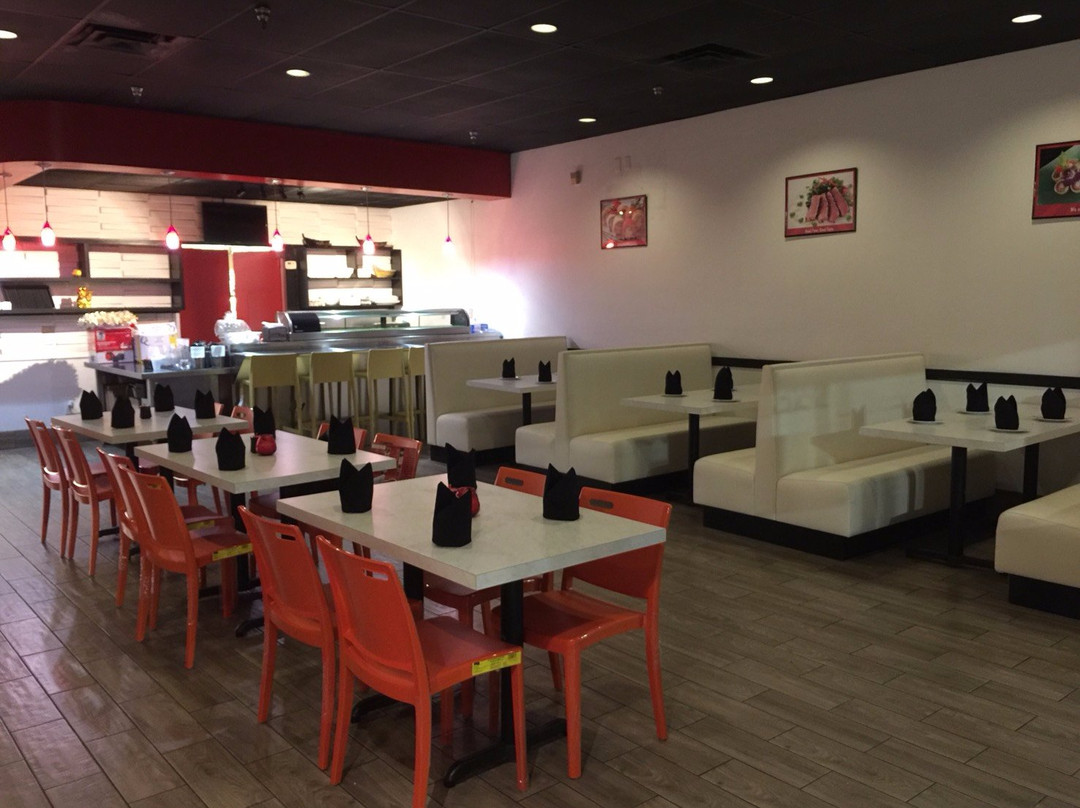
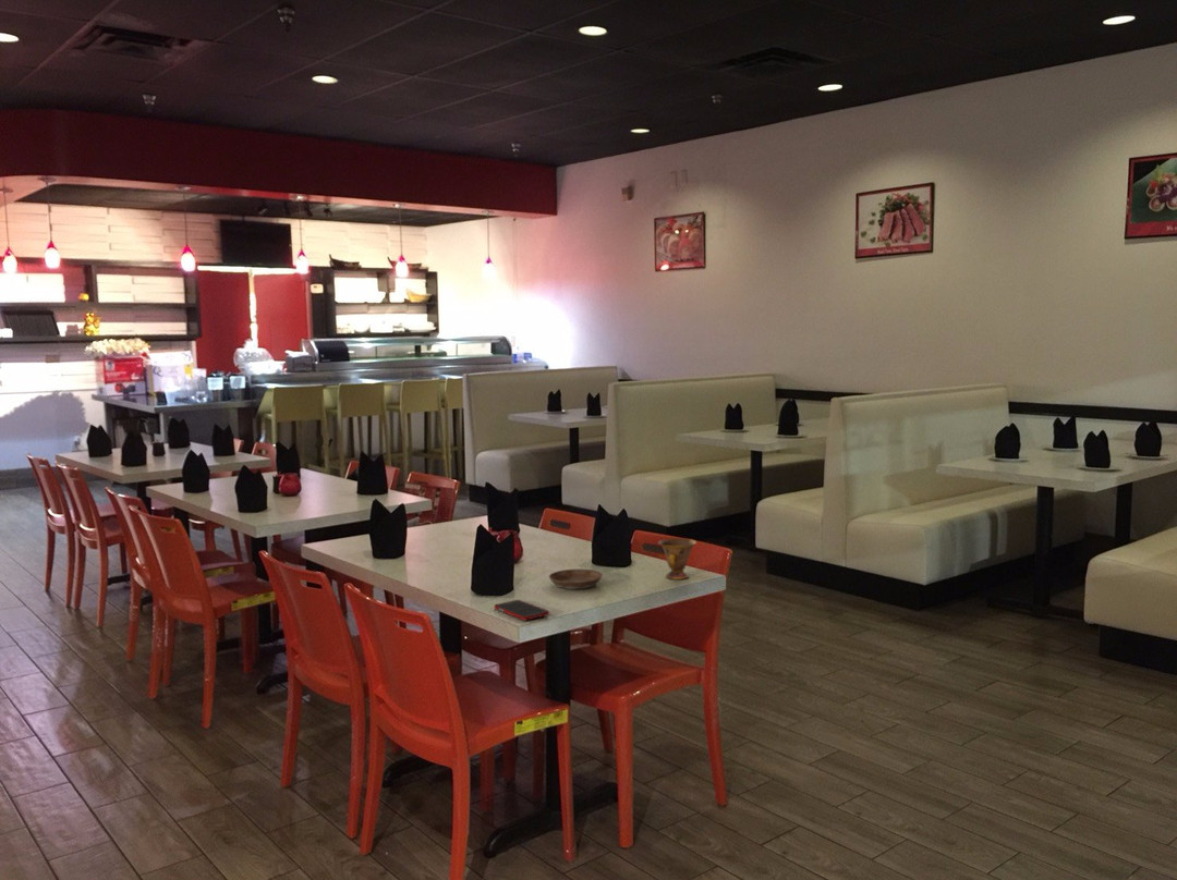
+ cell phone (521, 610)
+ saucer (575, 579)
+ teacup (677, 560)
